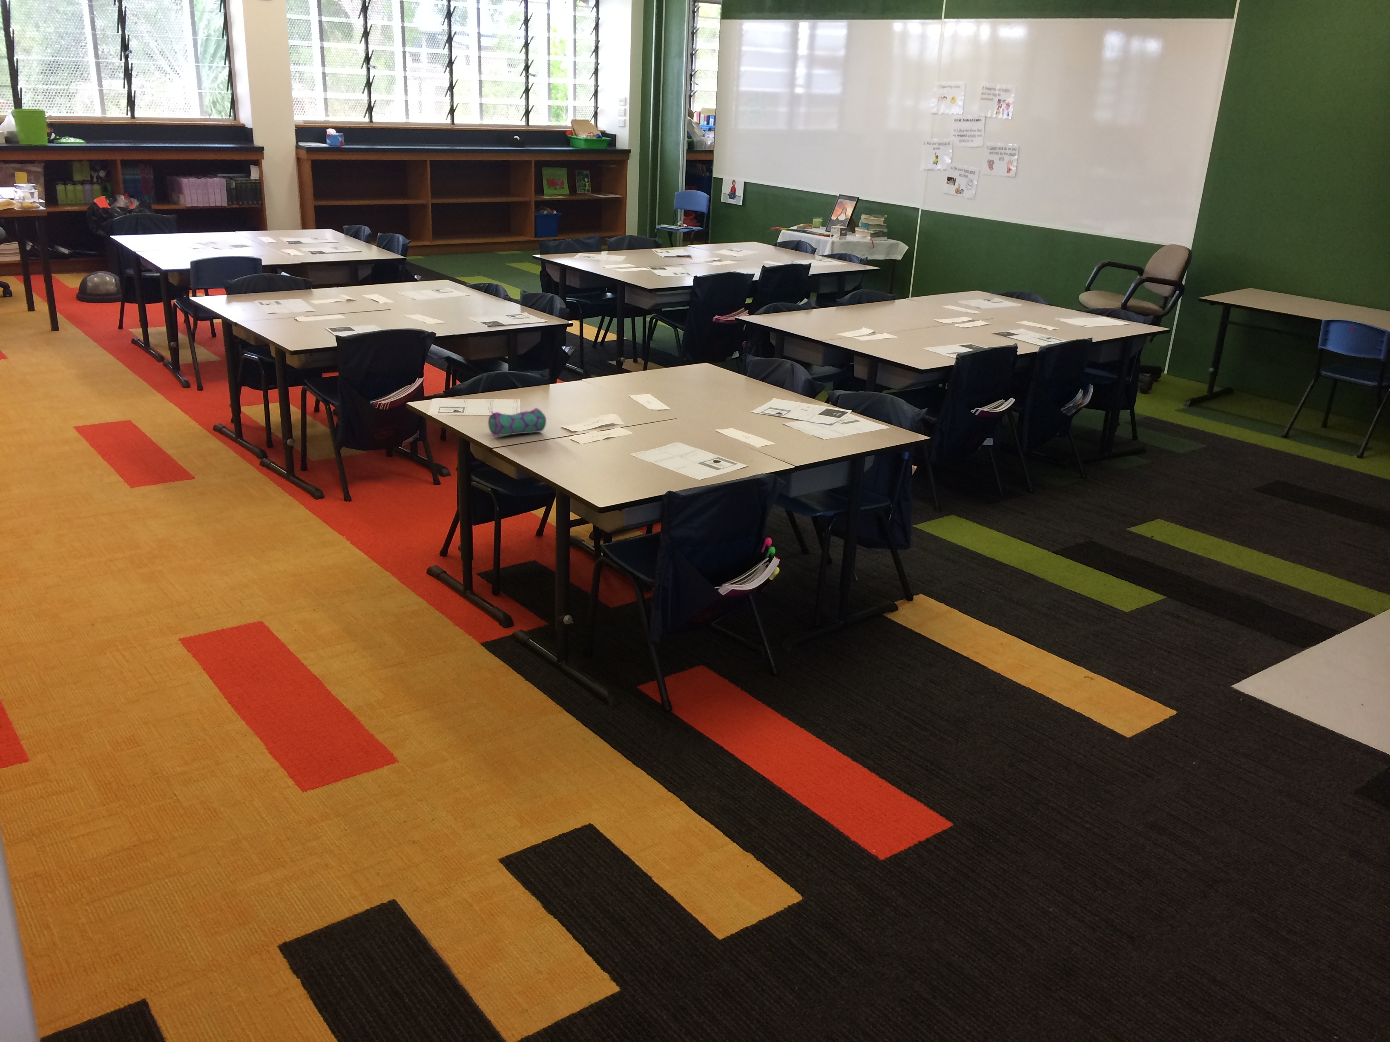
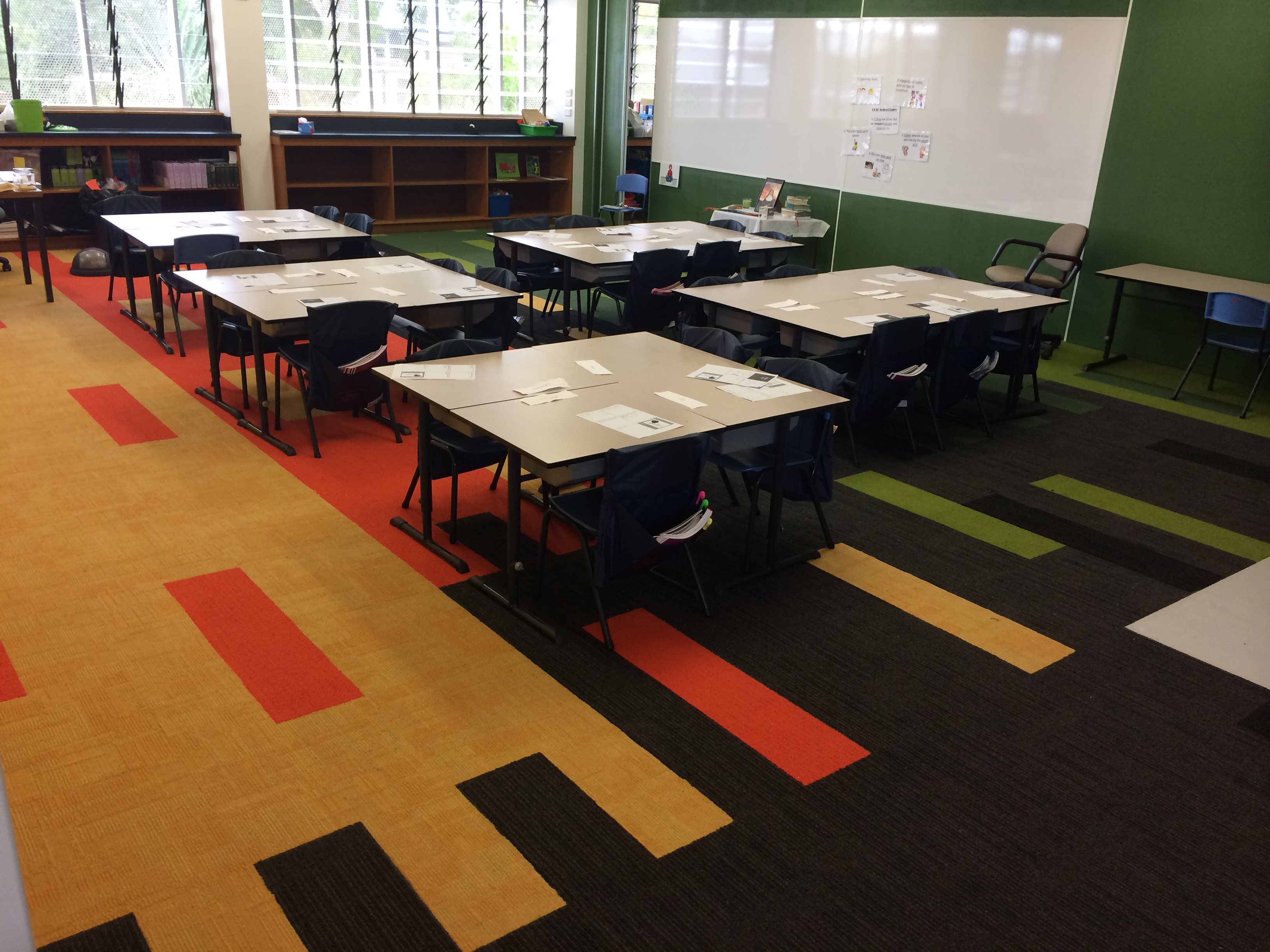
- pencil case (517, 421)
